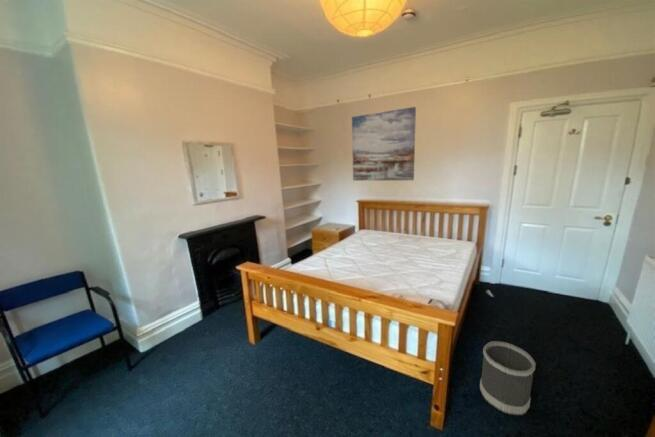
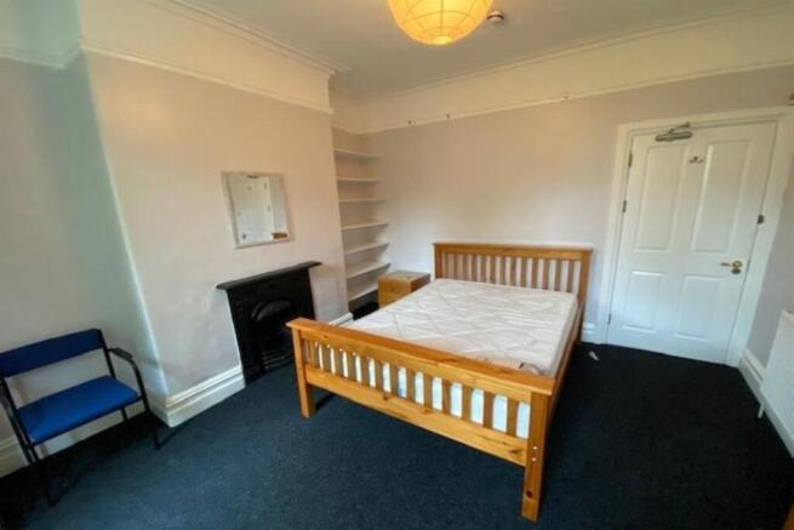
- wall art (381, 147)
- wastebasket (505, 376)
